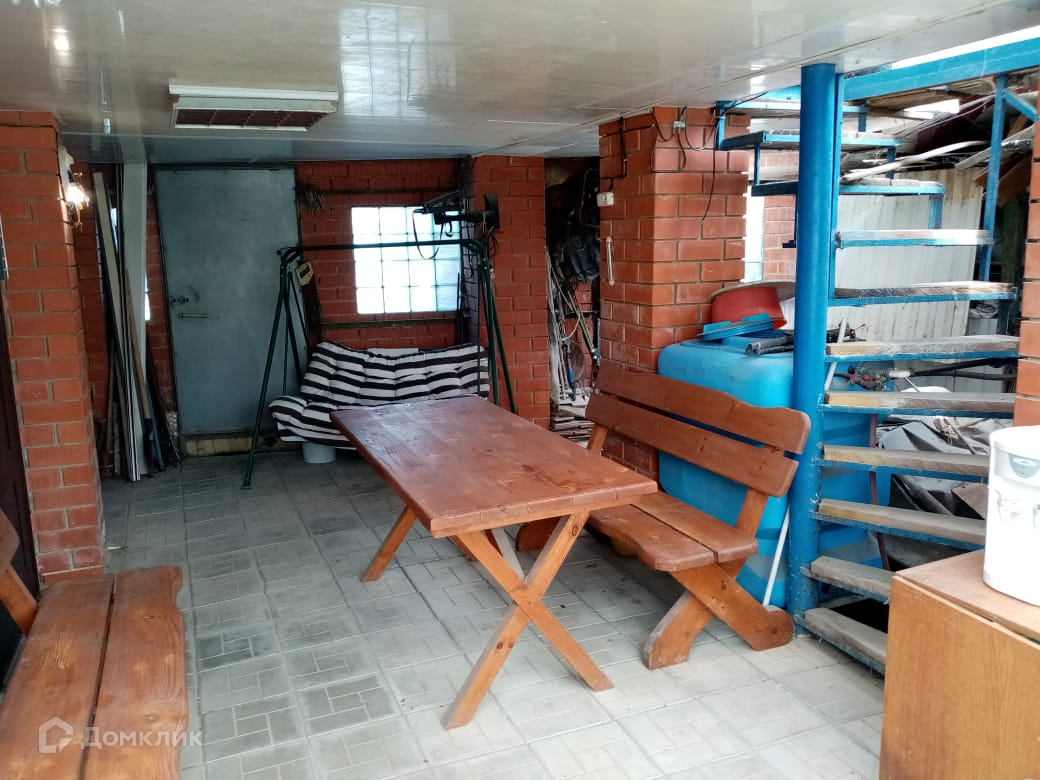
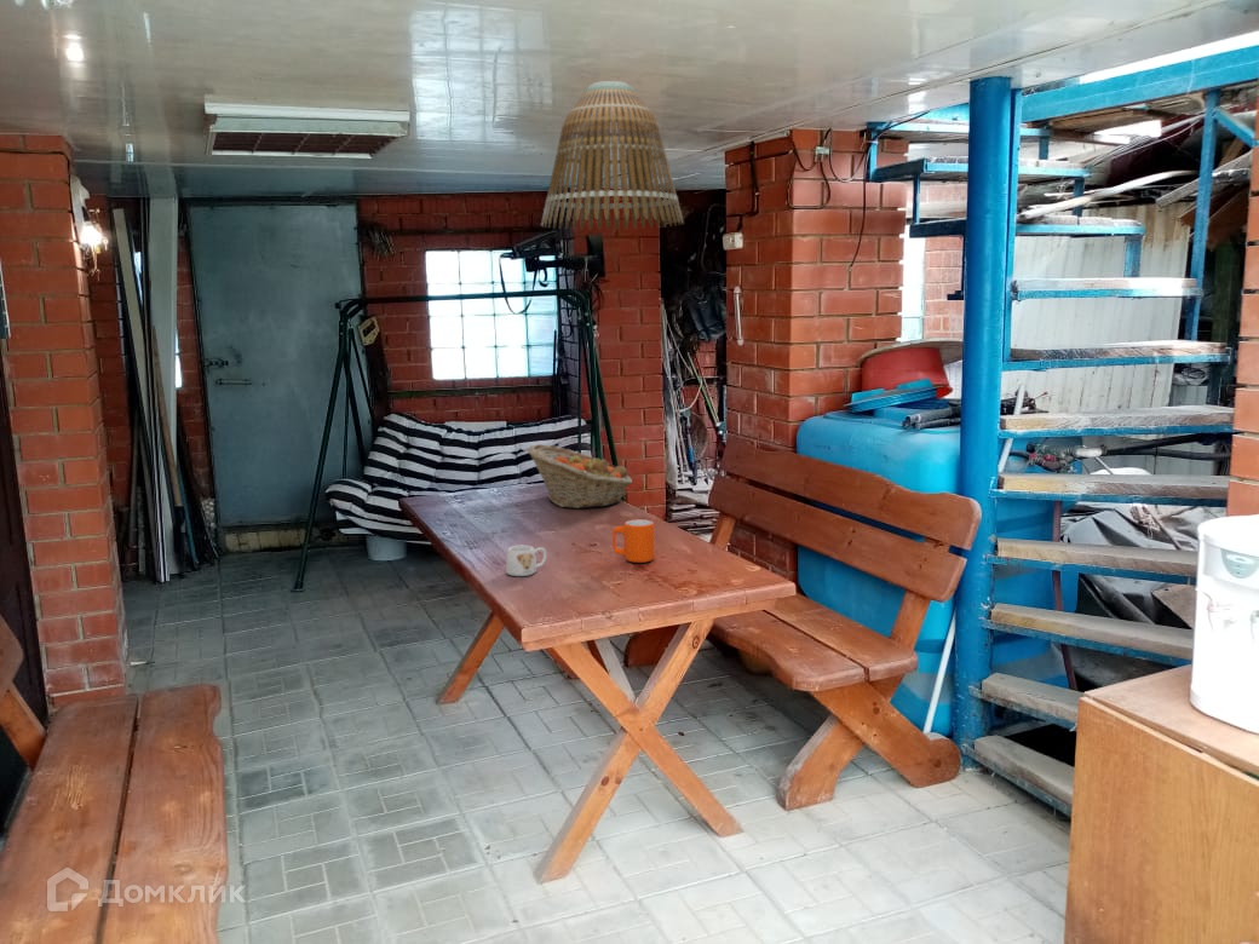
+ mug (634, 541)
+ mug (527, 559)
+ lamp shade (609, 155)
+ fruit basket (579, 473)
